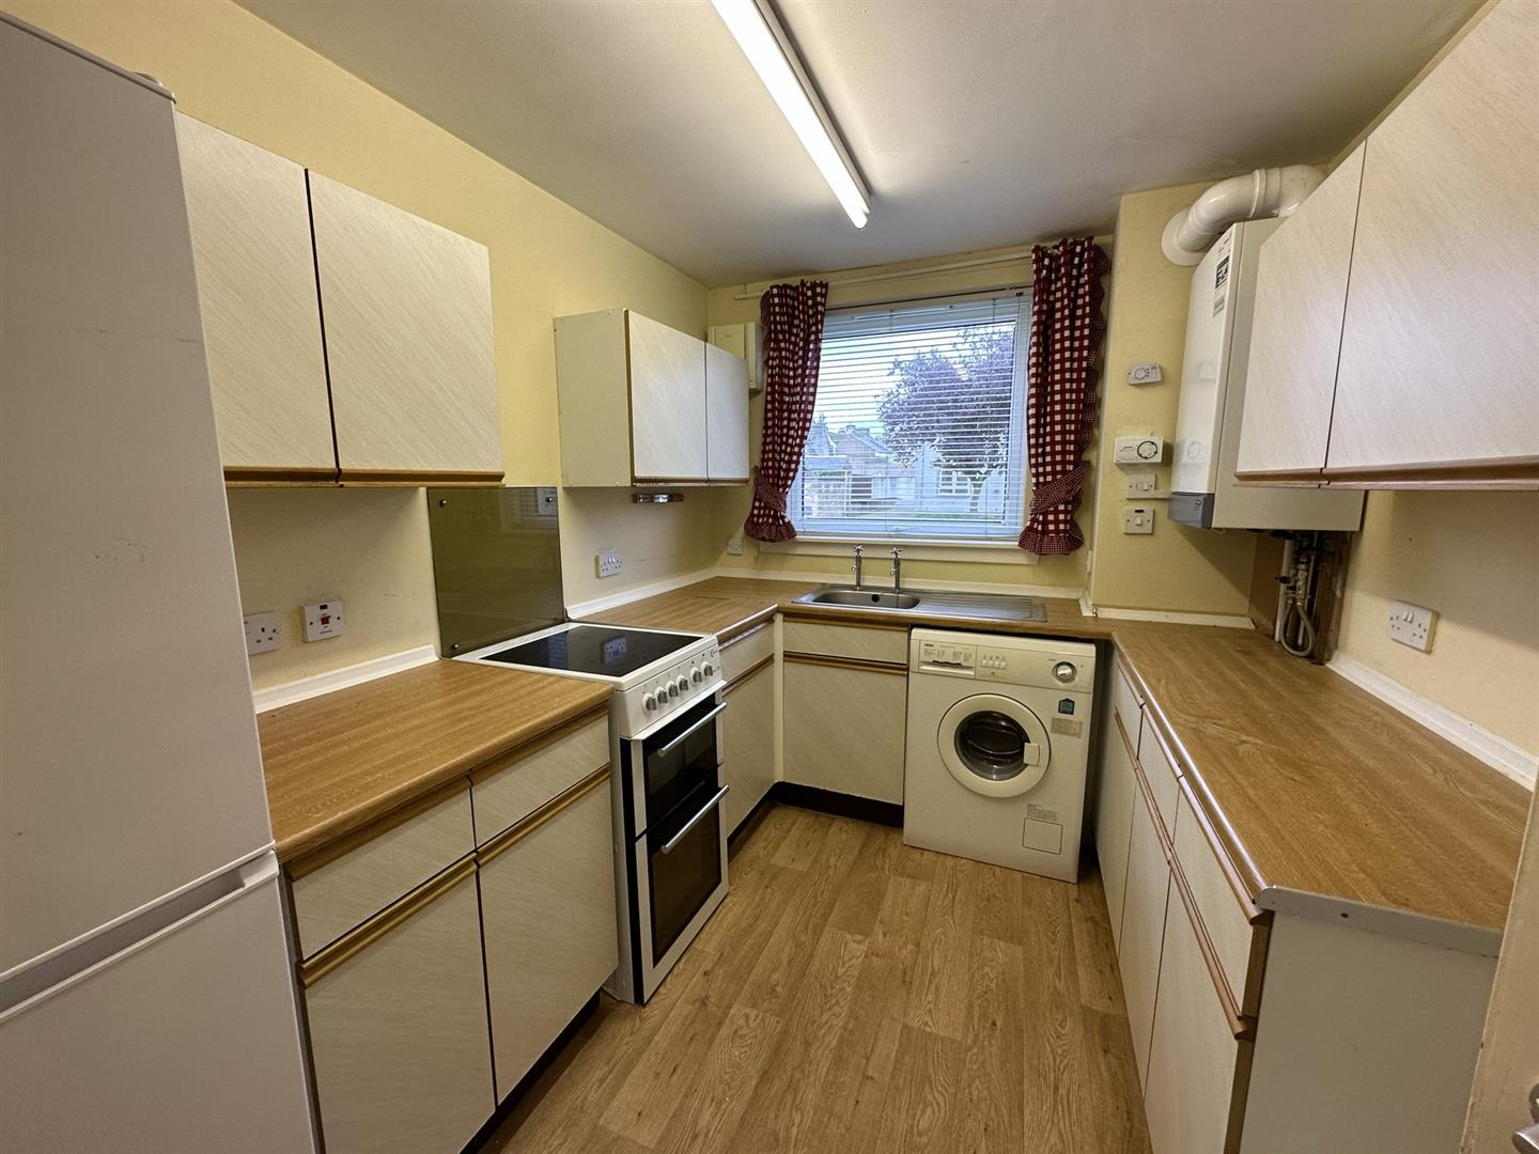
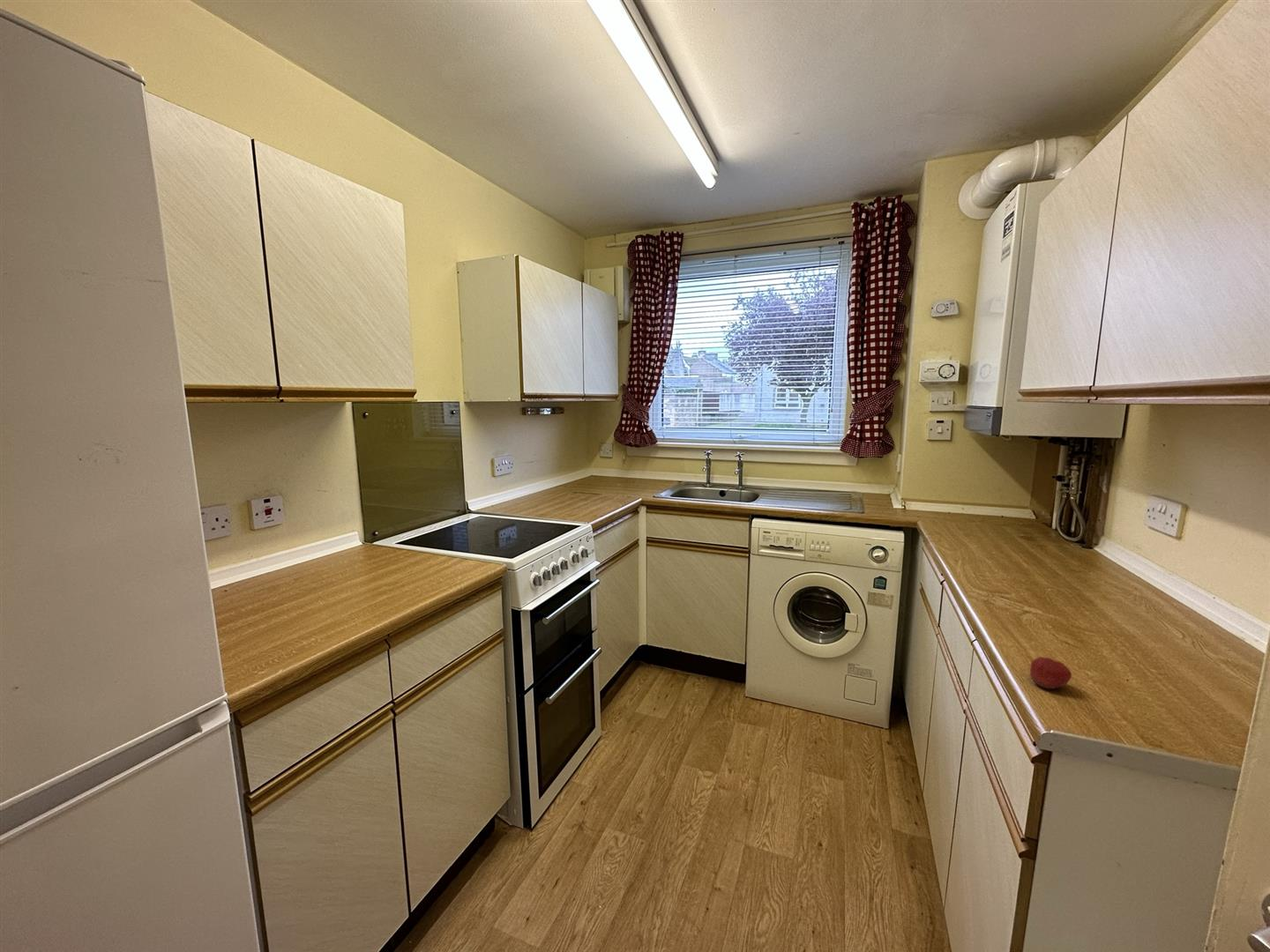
+ fruit (1050, 671)
